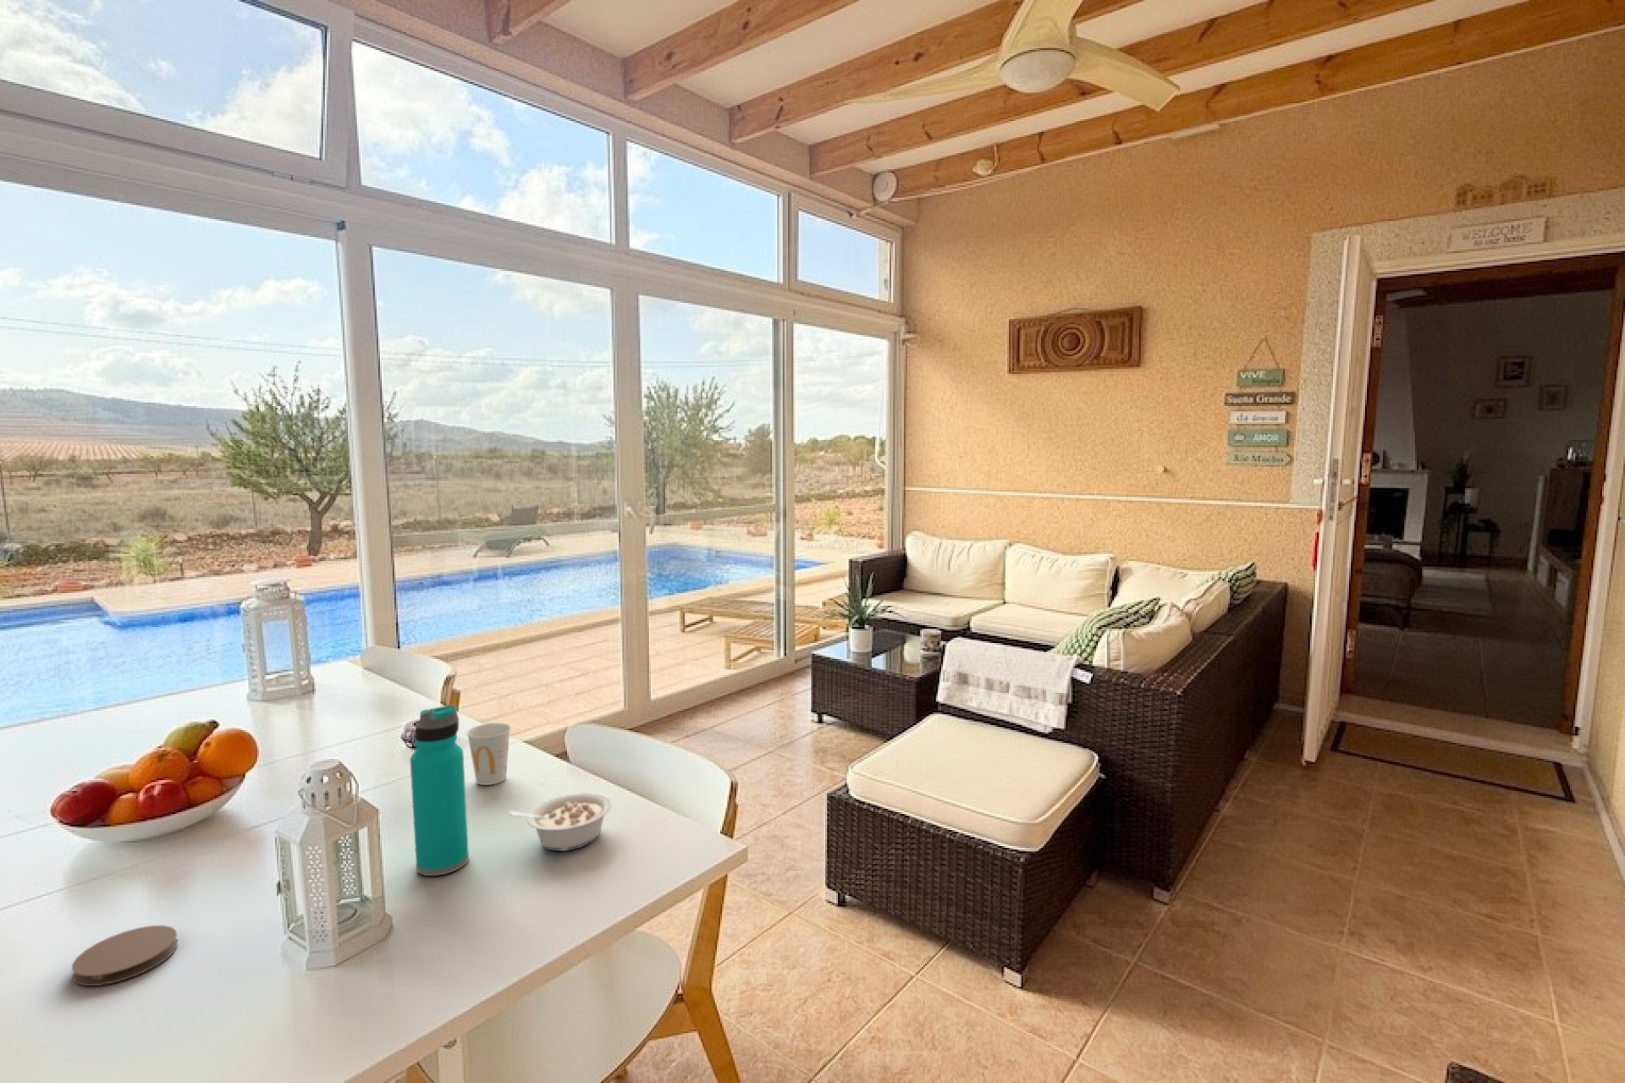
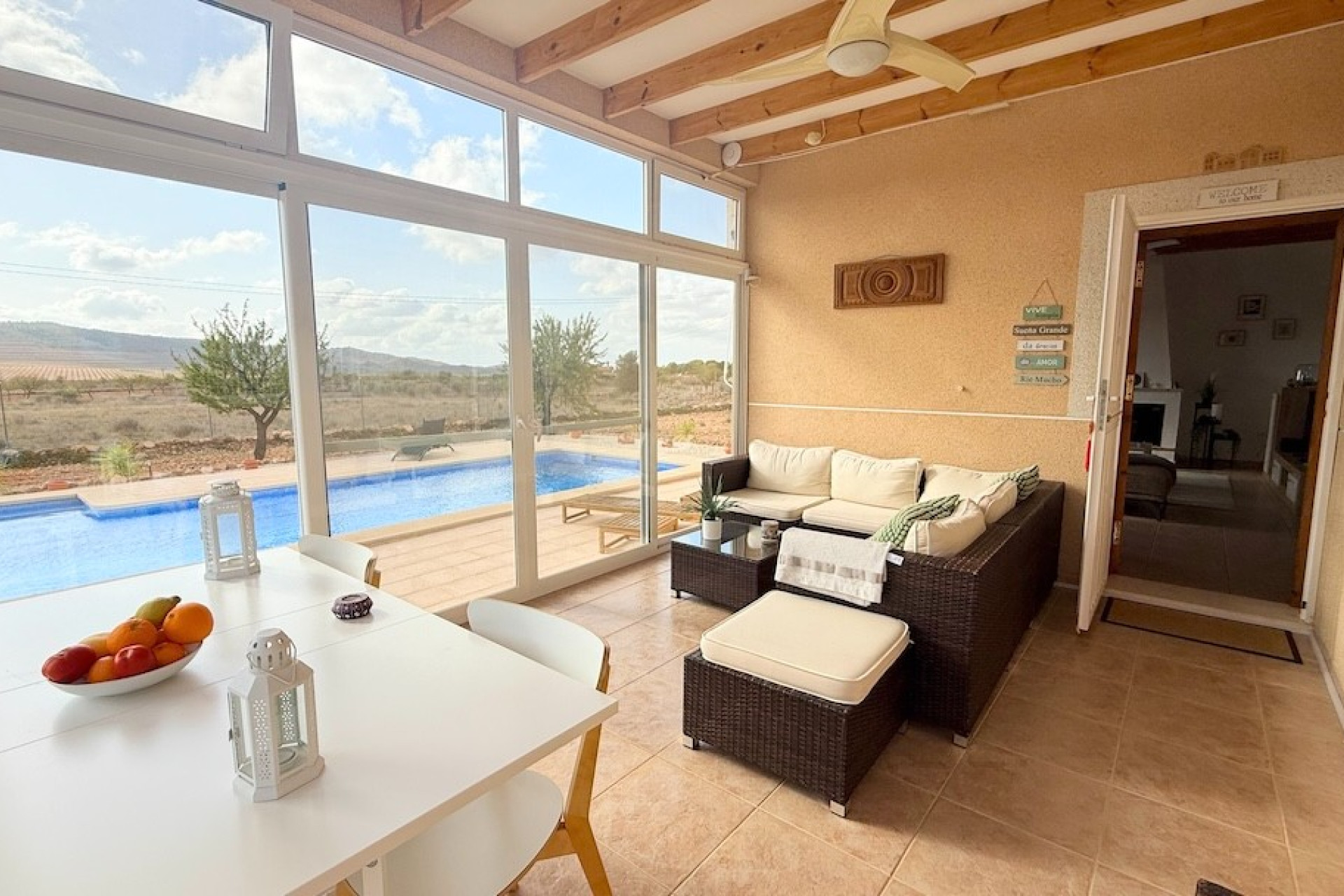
- coaster (126, 954)
- cup (490, 754)
- legume (567, 822)
- water bottle (439, 787)
